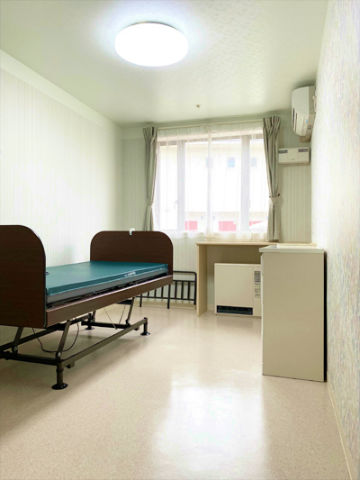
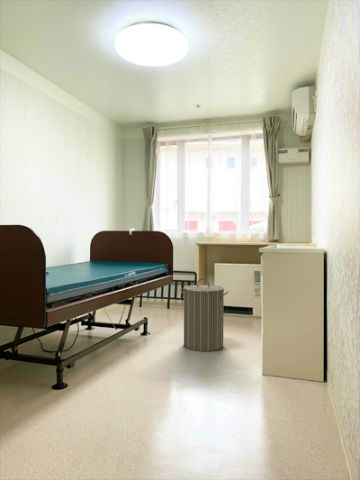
+ laundry hamper (203, 311)
